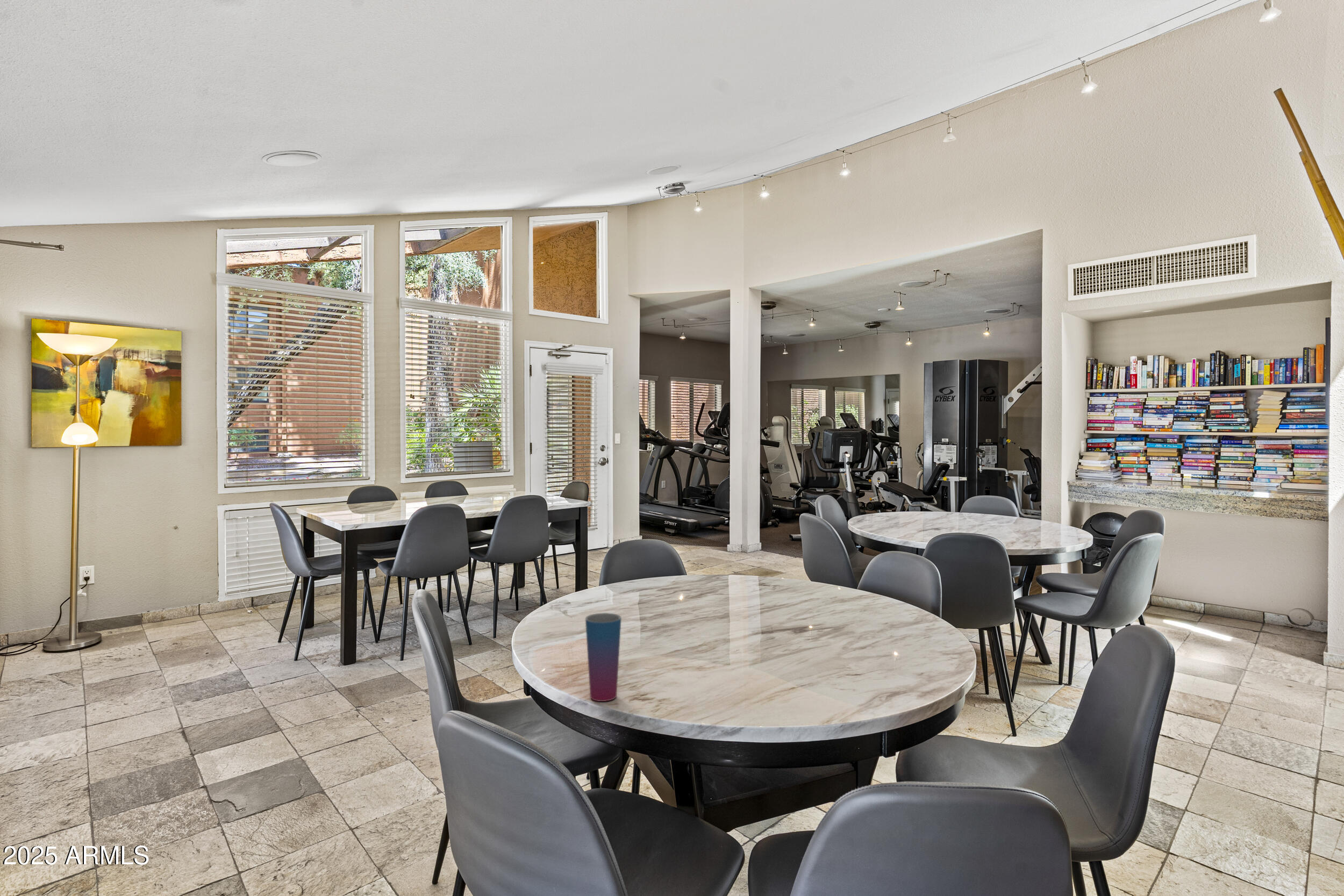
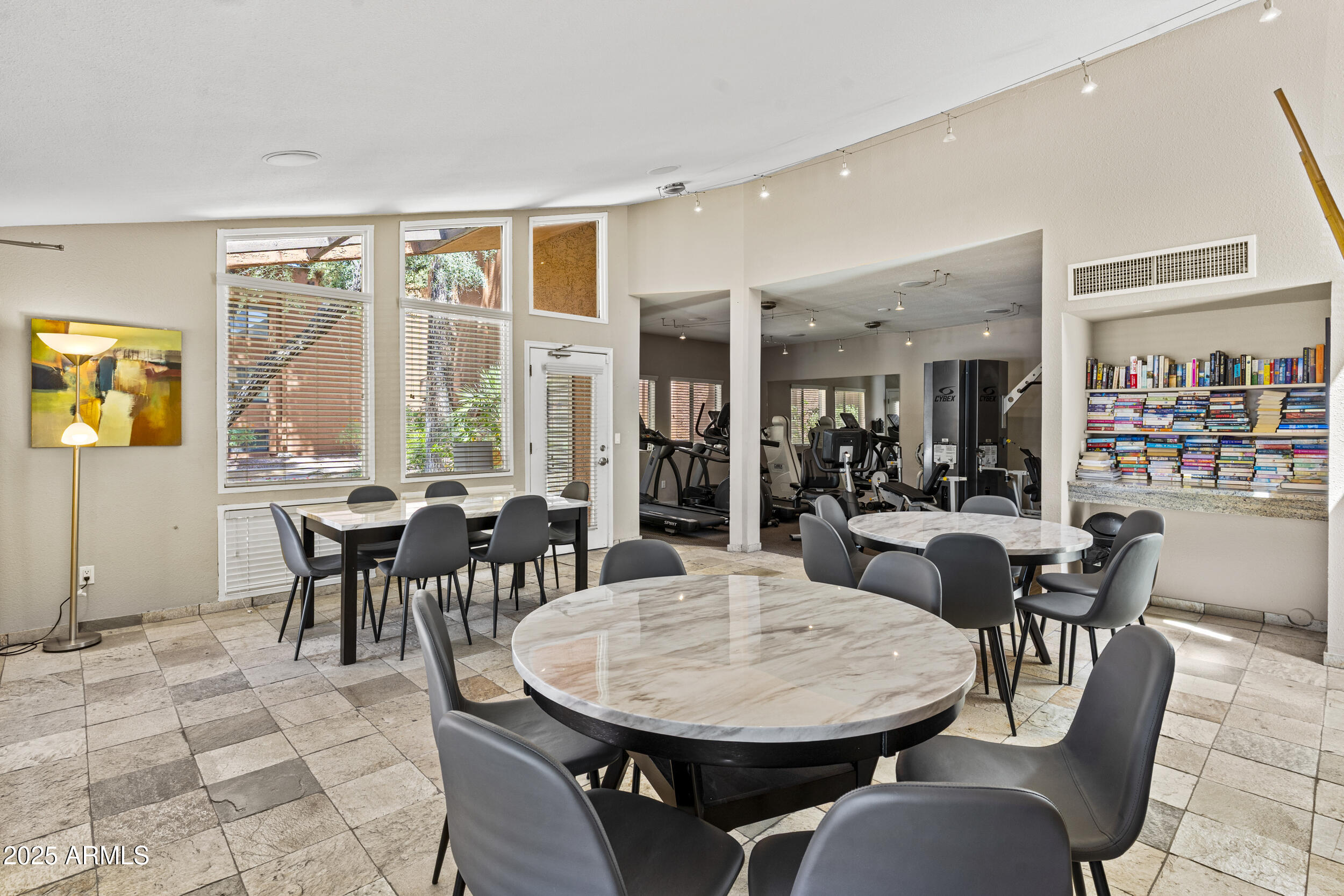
- cup (603, 657)
